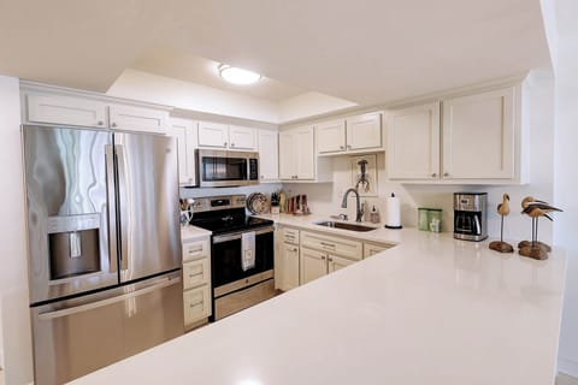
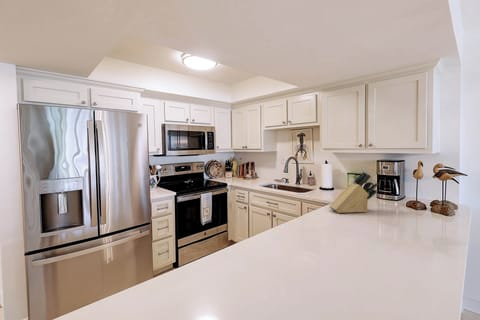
+ knife block (353, 191)
